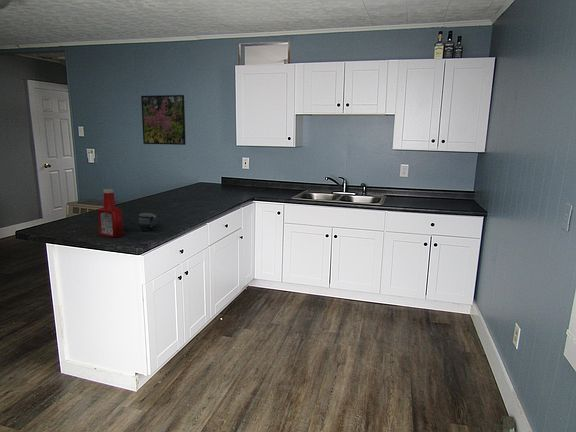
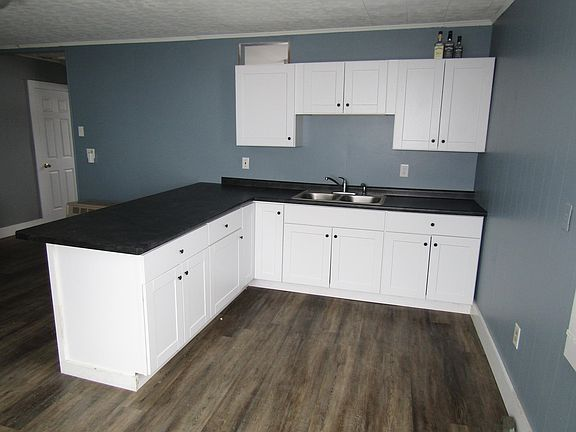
- mug (149, 222)
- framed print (163, 120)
- soap bottle (109, 212)
